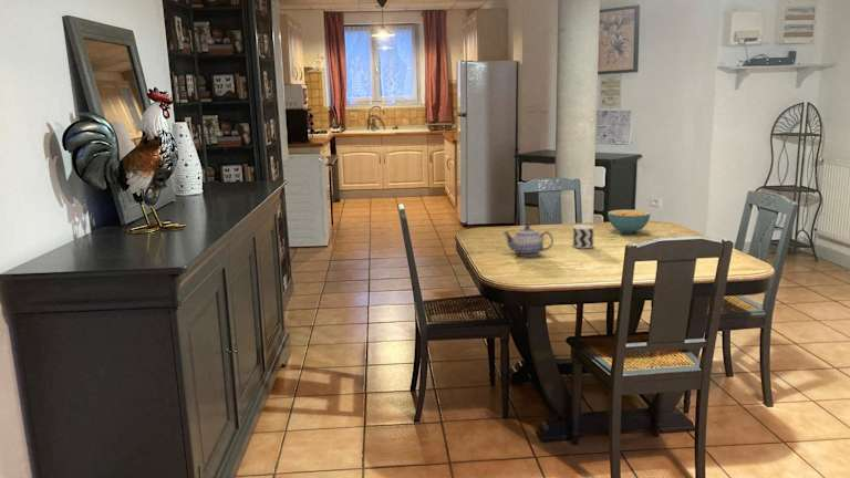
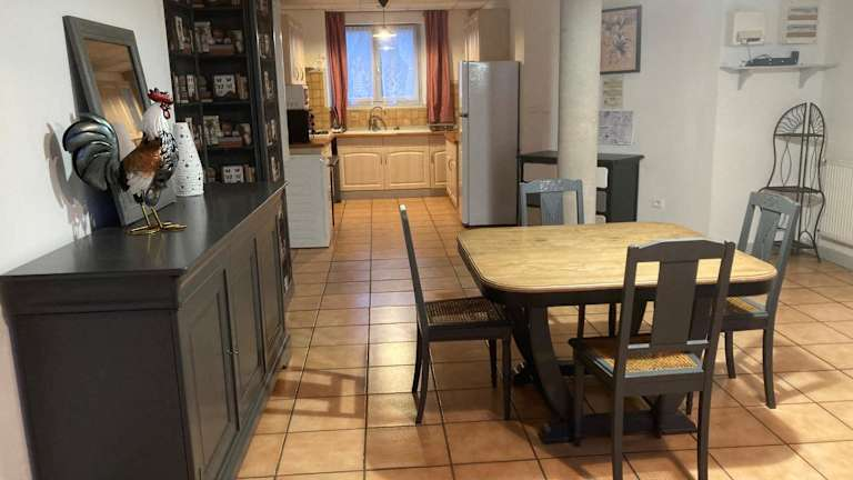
- teapot (527, 239)
- cereal bowl (628, 222)
- cup (583, 236)
